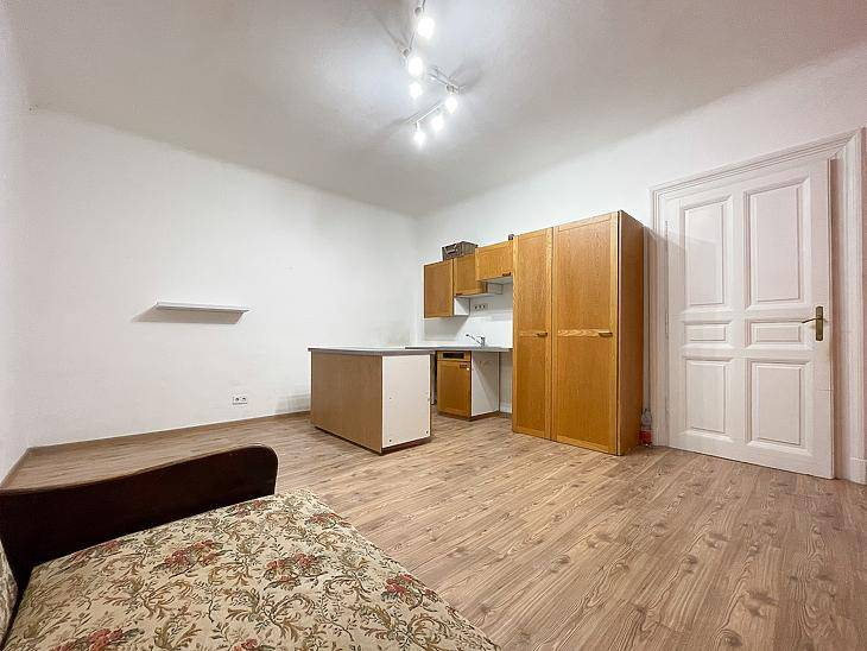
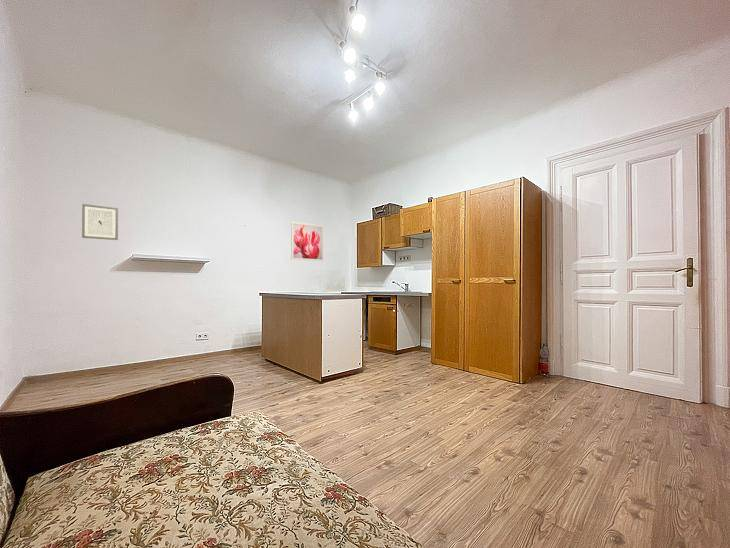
+ wall art (100, 222)
+ wall art (308, 242)
